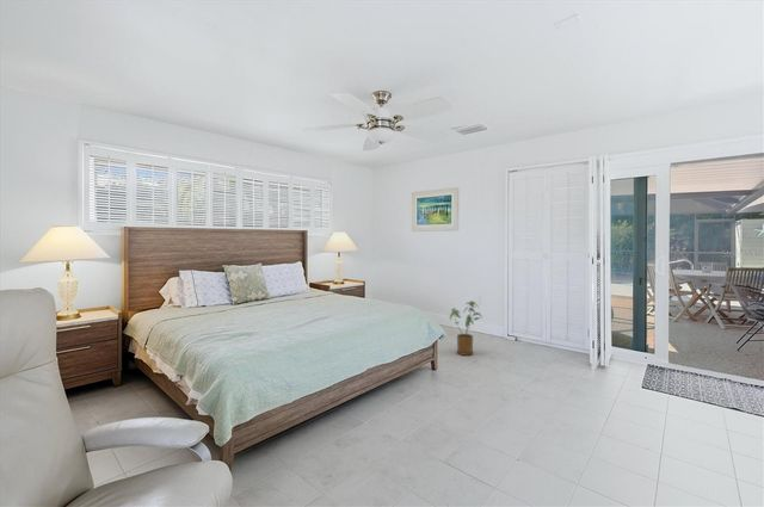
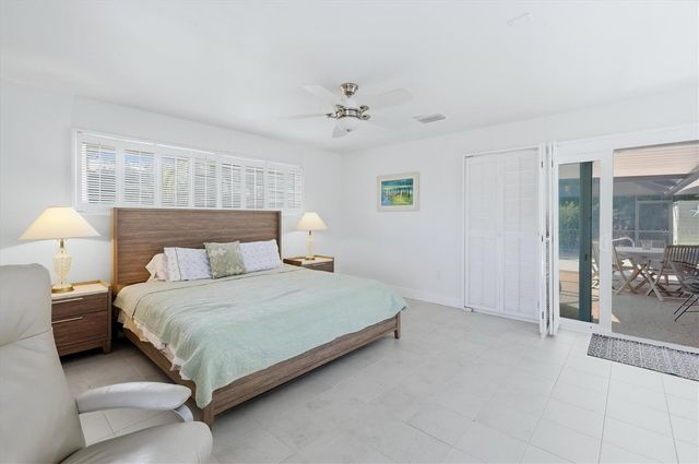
- house plant (467, 327)
